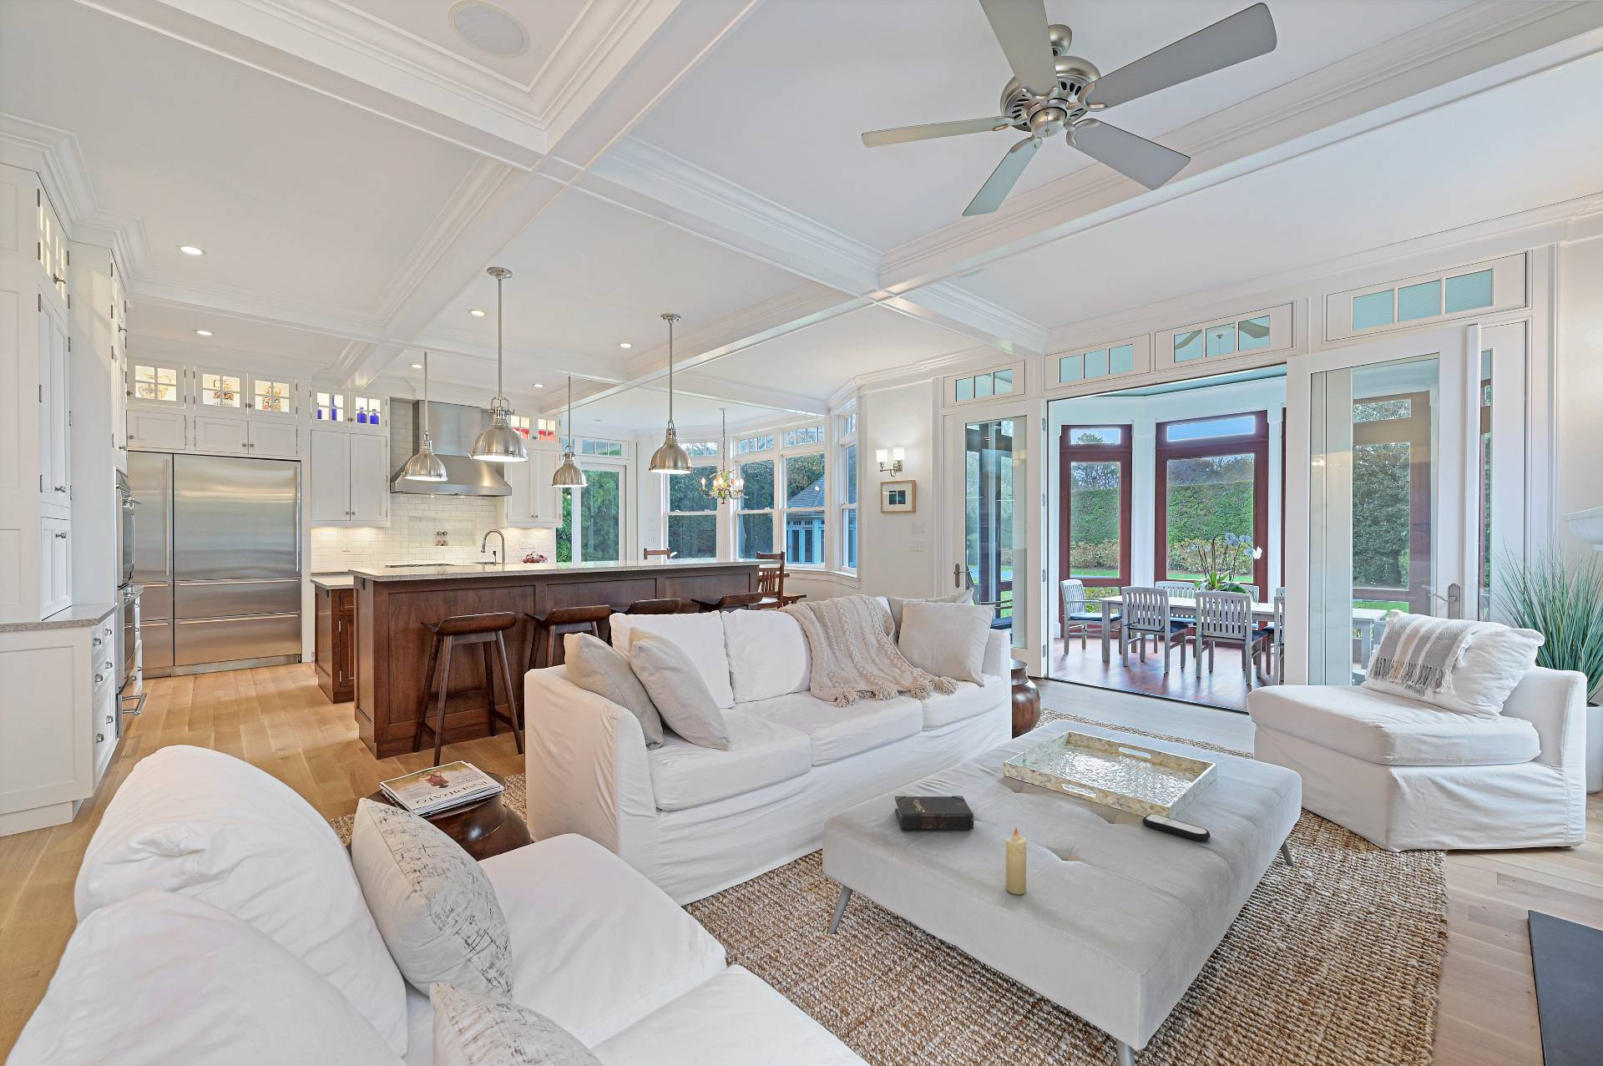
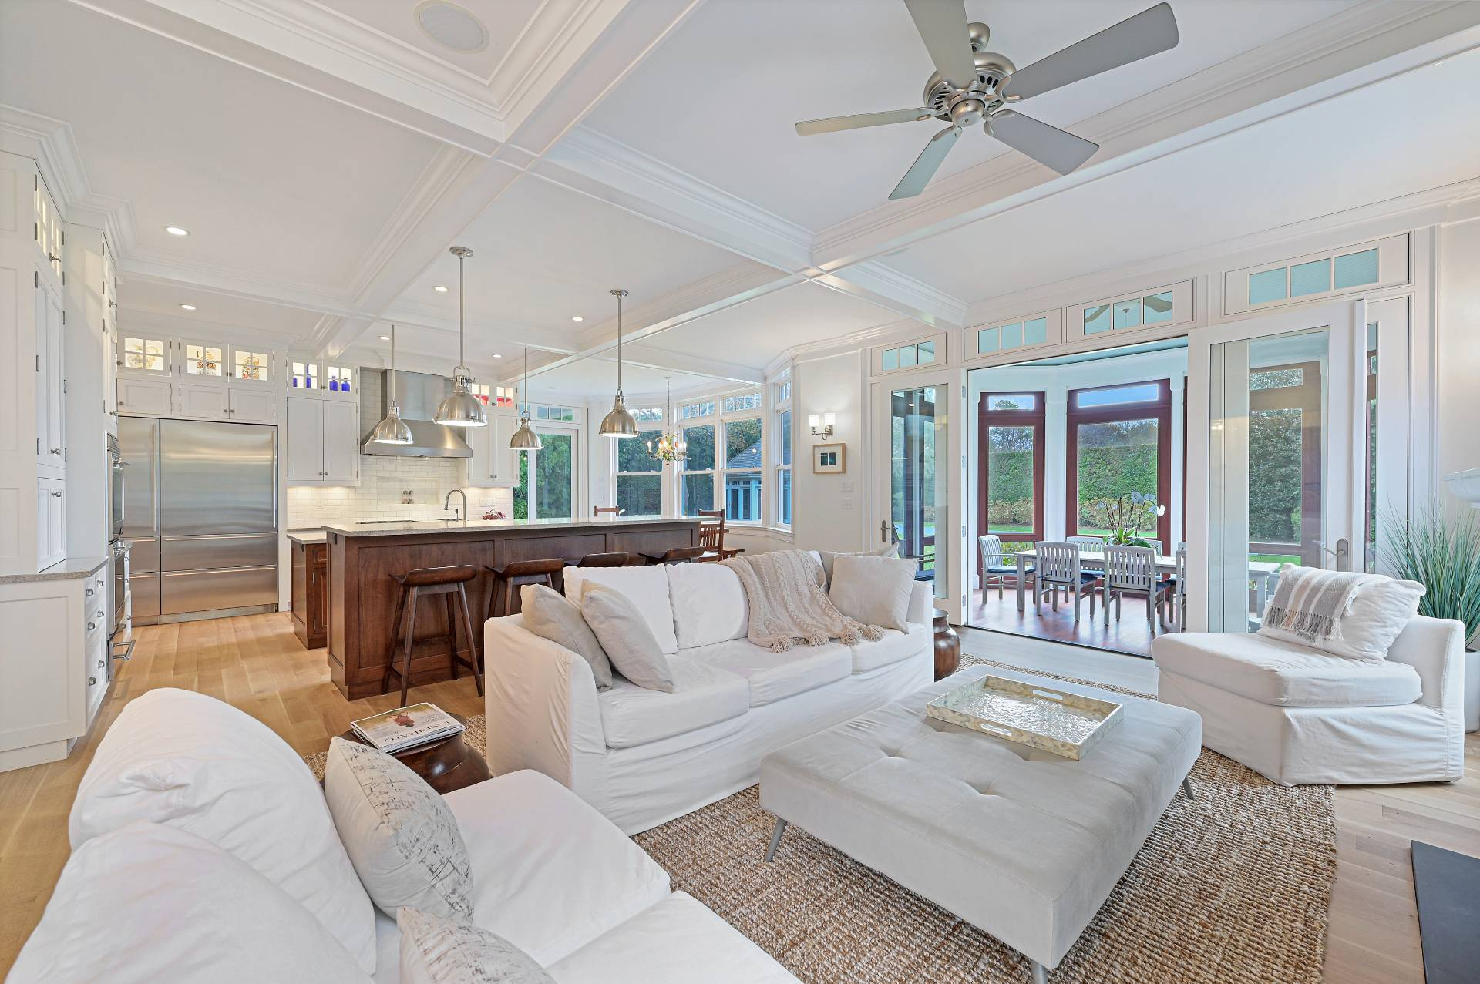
- remote control (1176, 827)
- hardback book (933, 813)
- candle (1015, 858)
